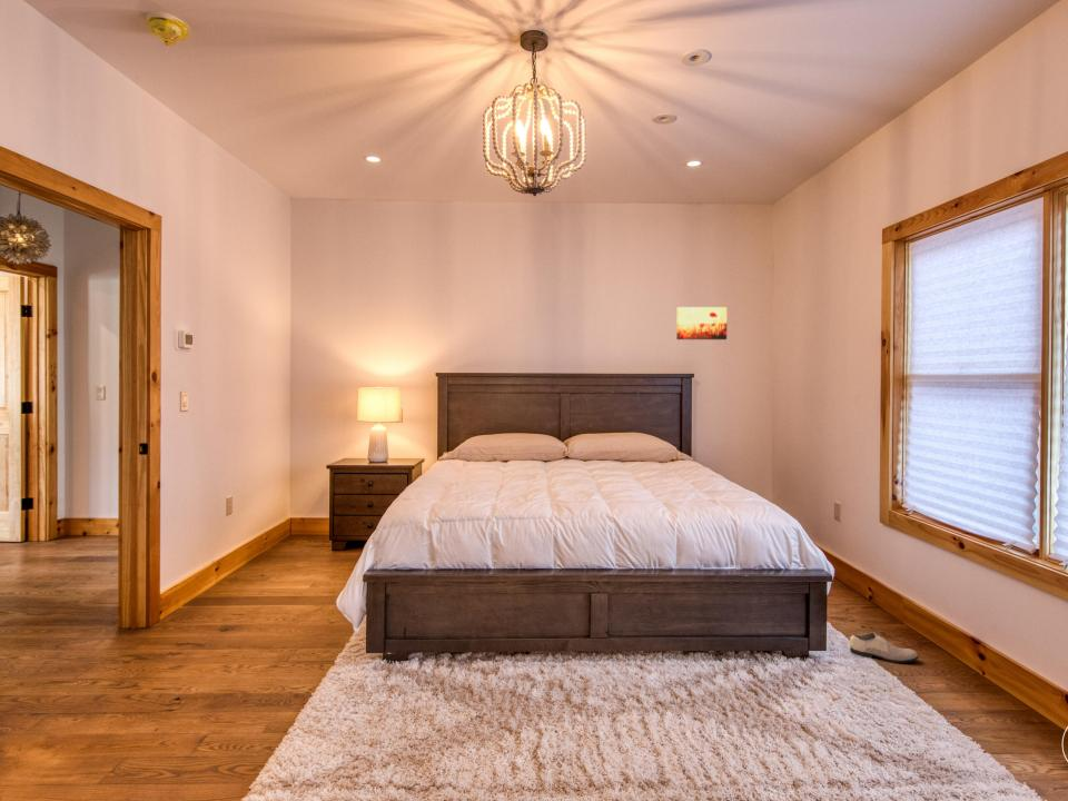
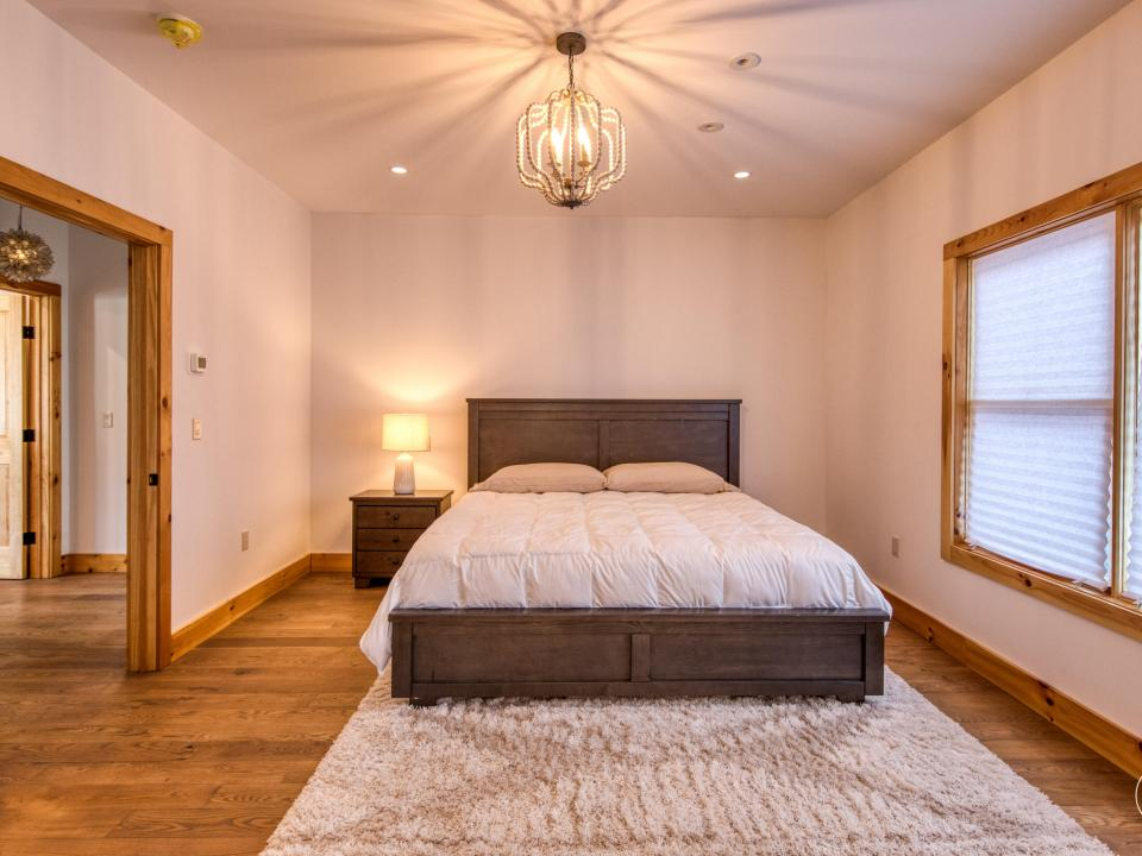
- shoe (883, 645)
- wall art (701, 323)
